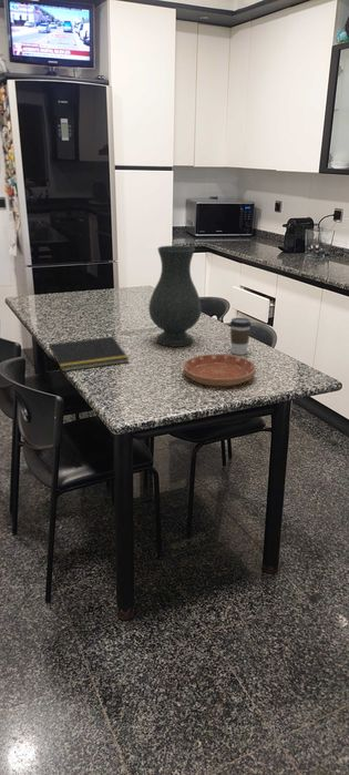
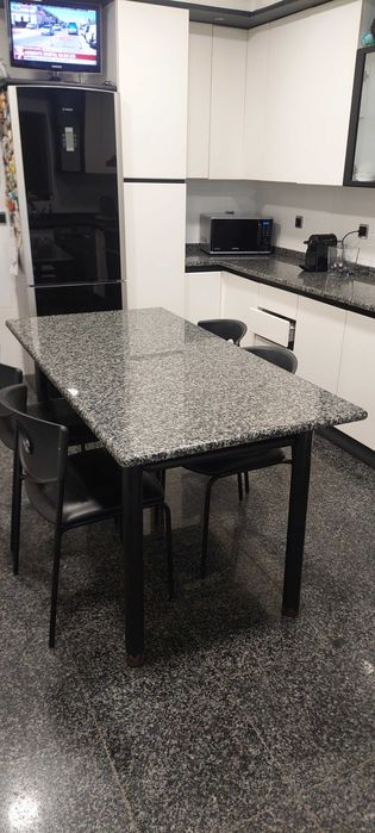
- notepad (89, 353)
- coffee cup (239, 336)
- vase (175, 296)
- saucer (218, 370)
